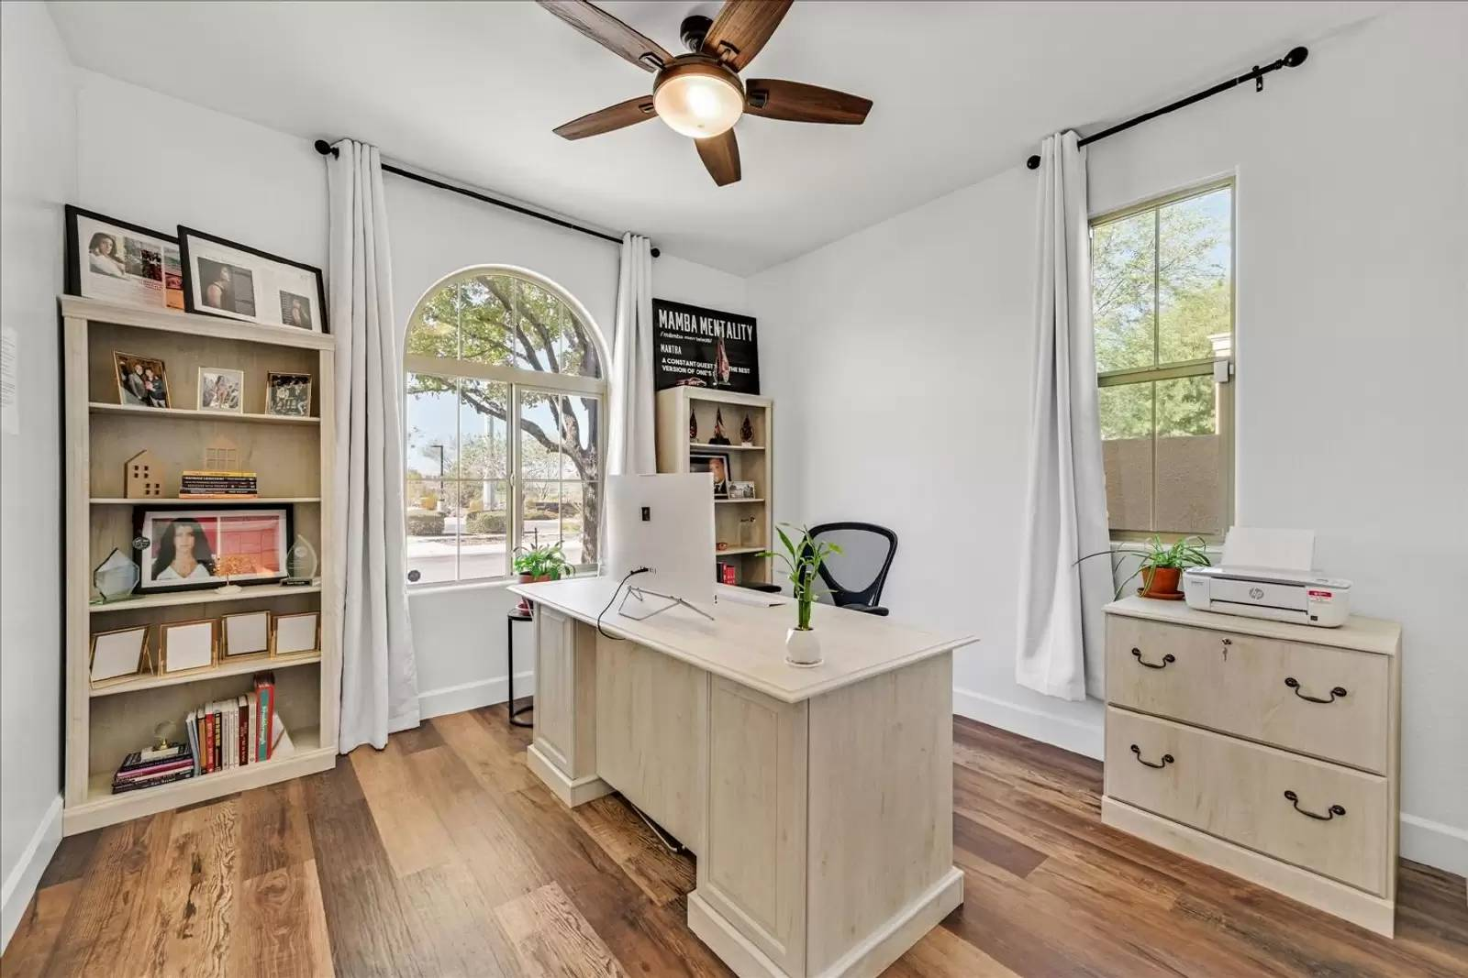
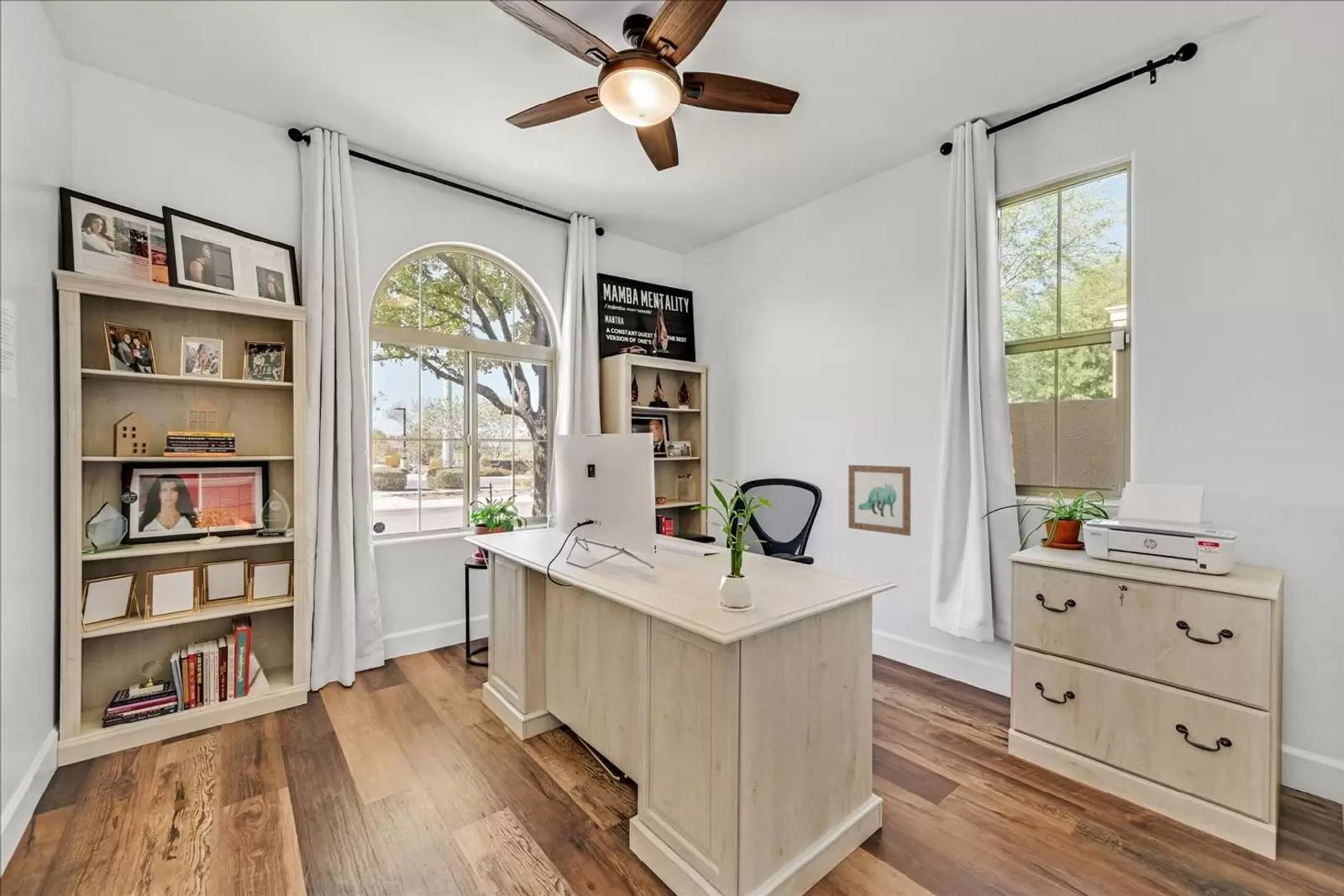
+ wall art (878, 499)
